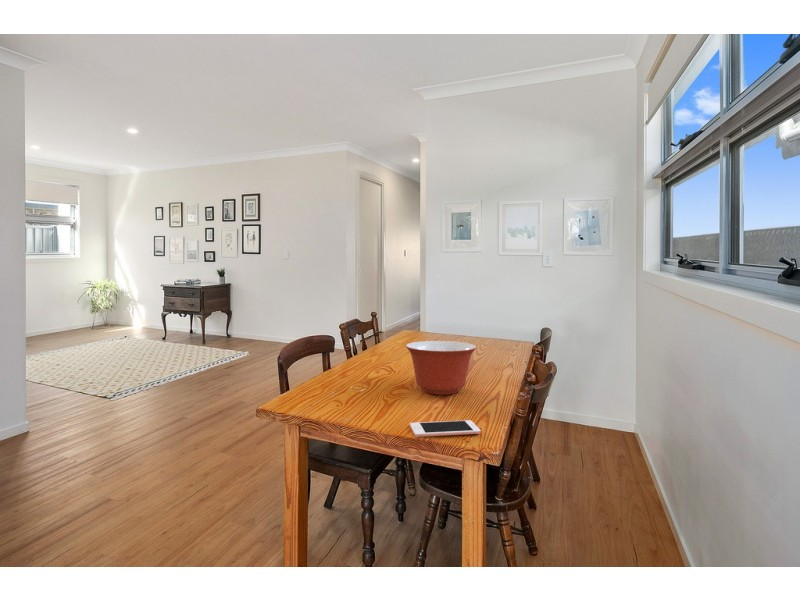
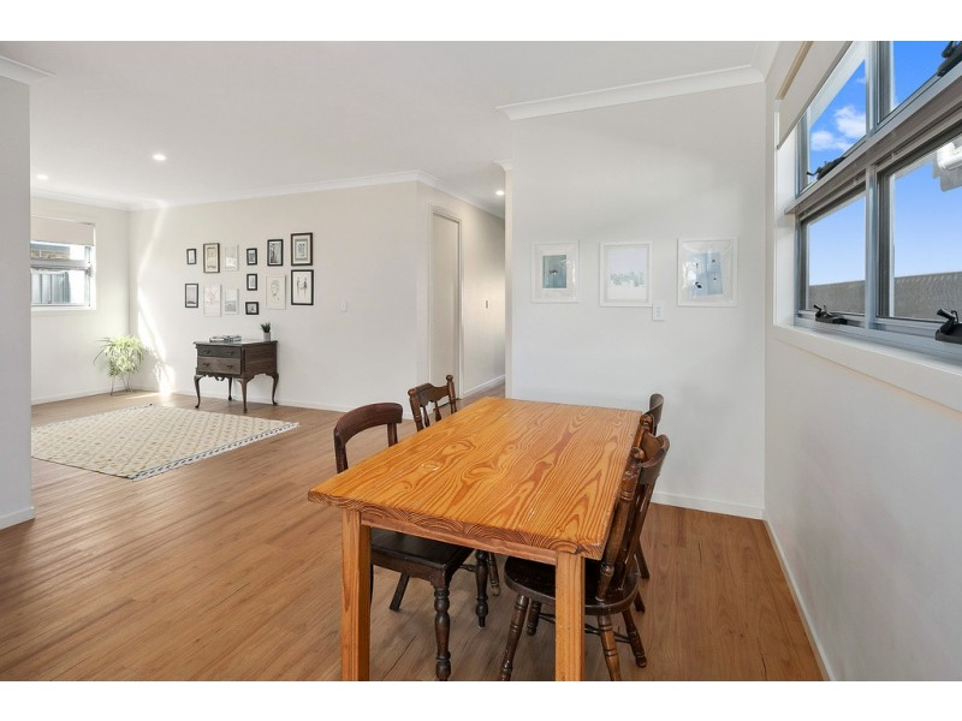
- mixing bowl (440, 367)
- cell phone (444, 428)
